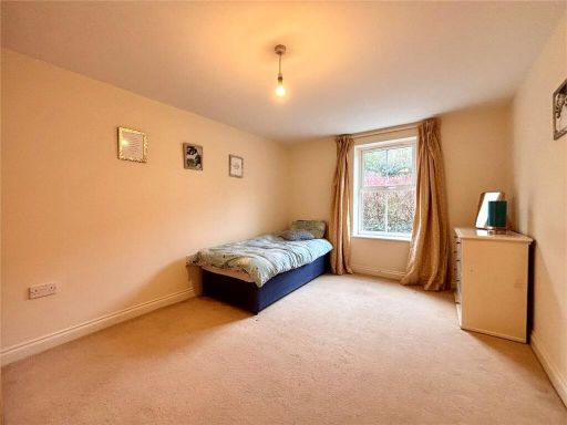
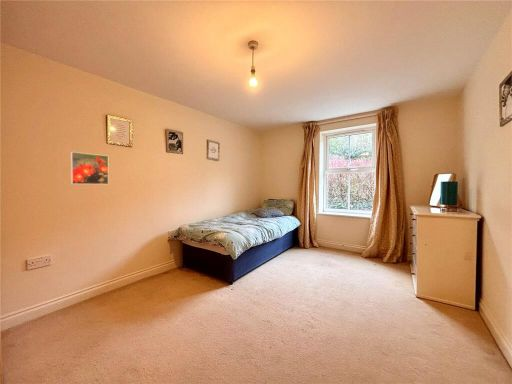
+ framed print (90, 169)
